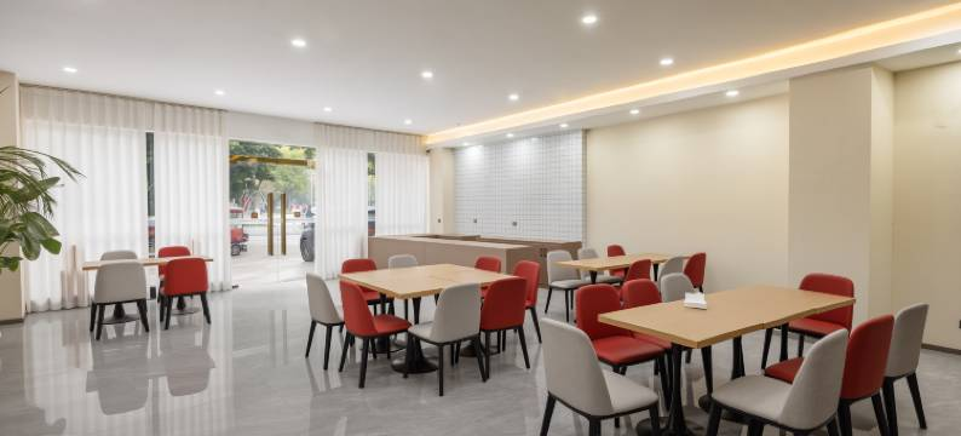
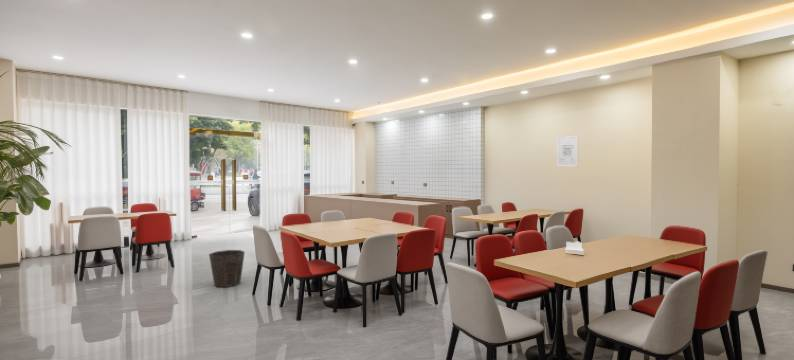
+ waste bin (227, 268)
+ wall art (567, 151)
